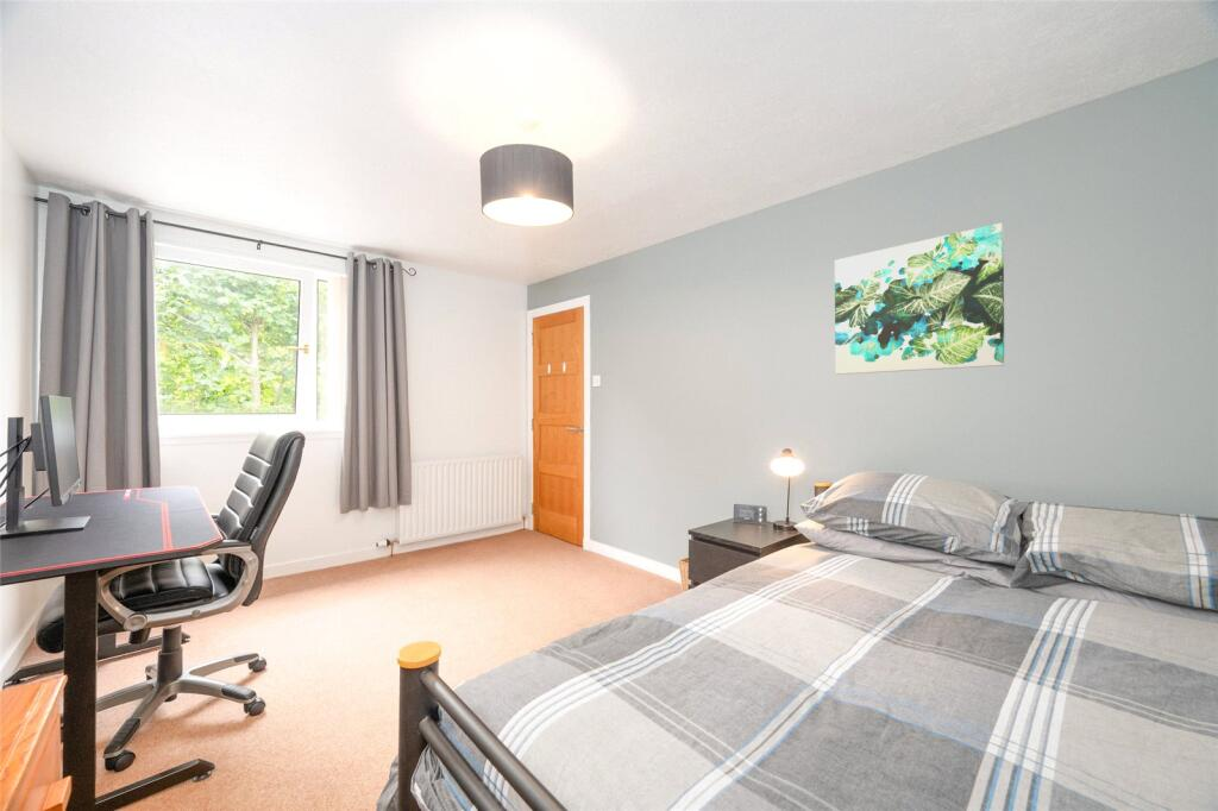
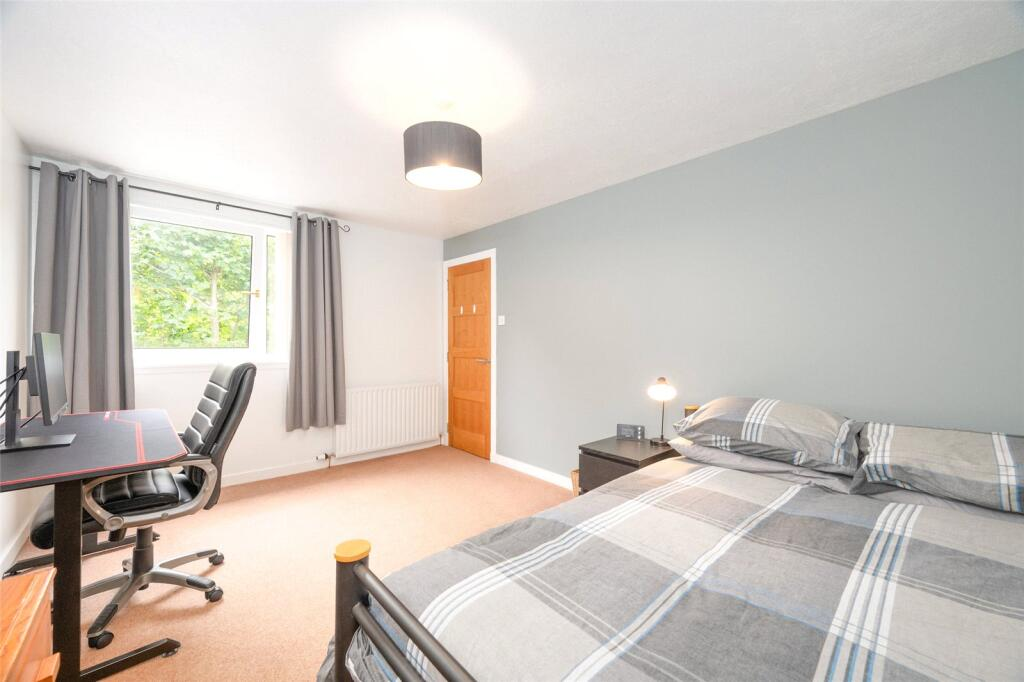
- wall art (910, 307)
